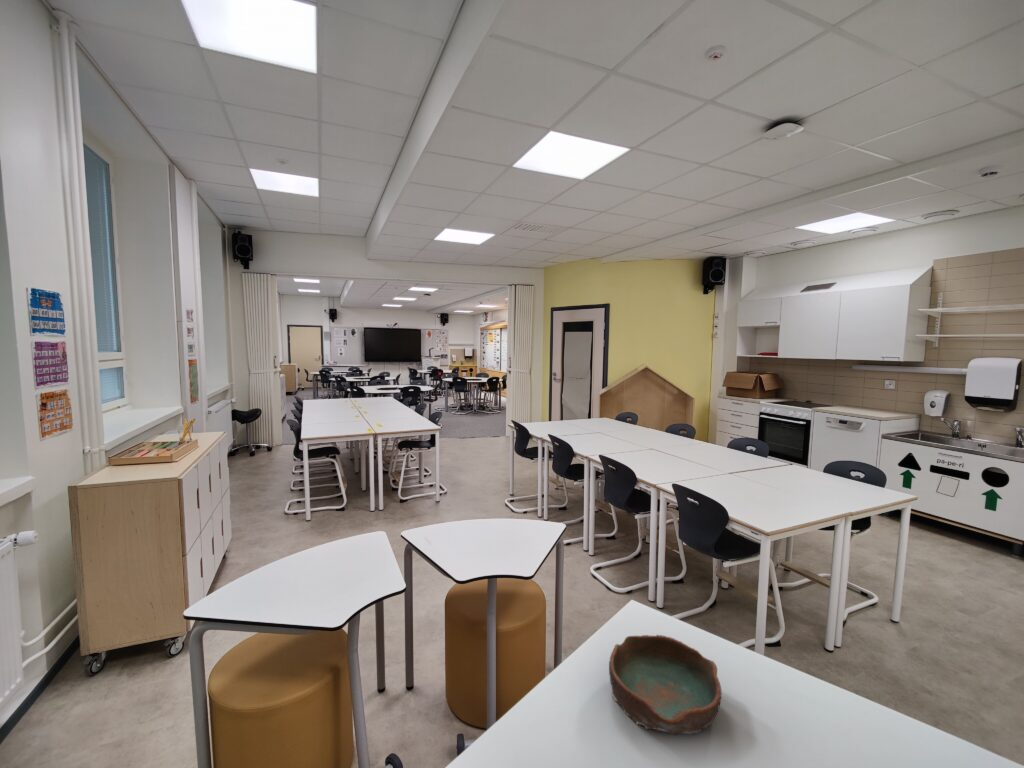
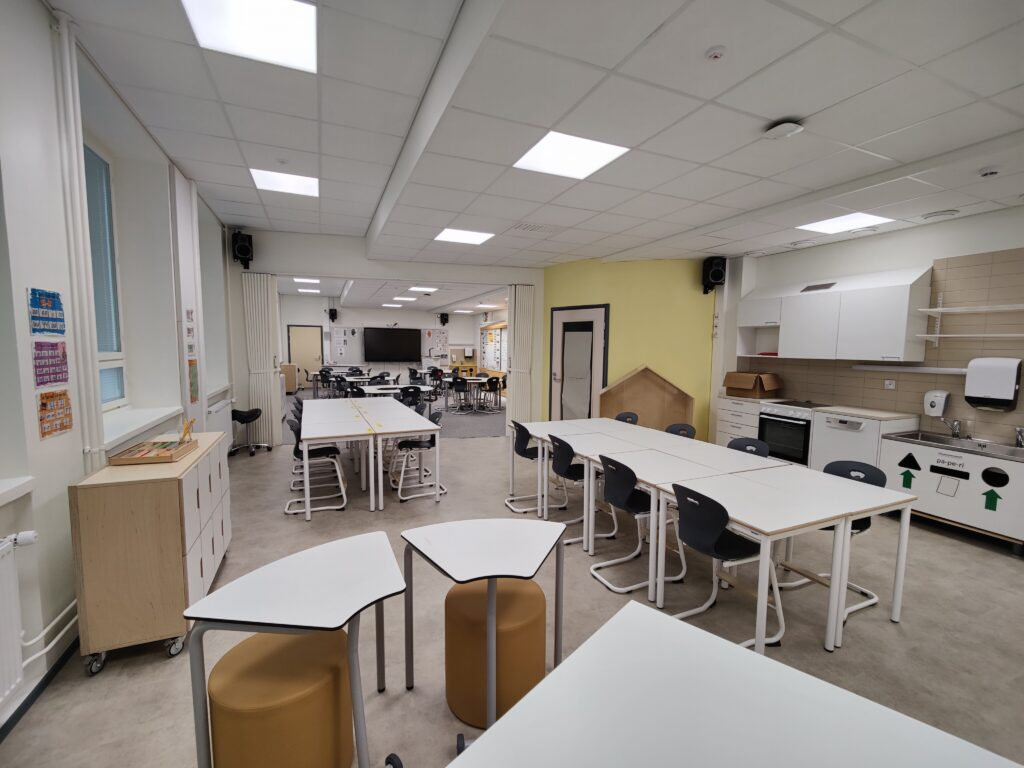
- bowl (663, 679)
